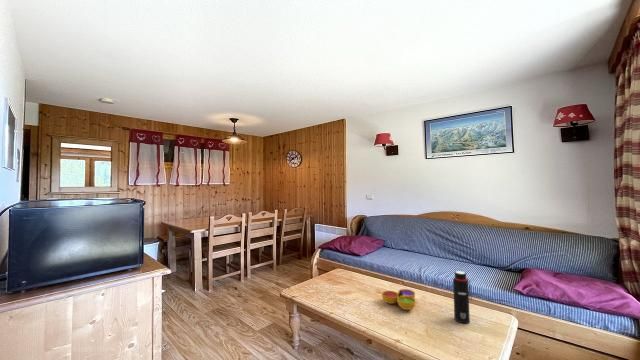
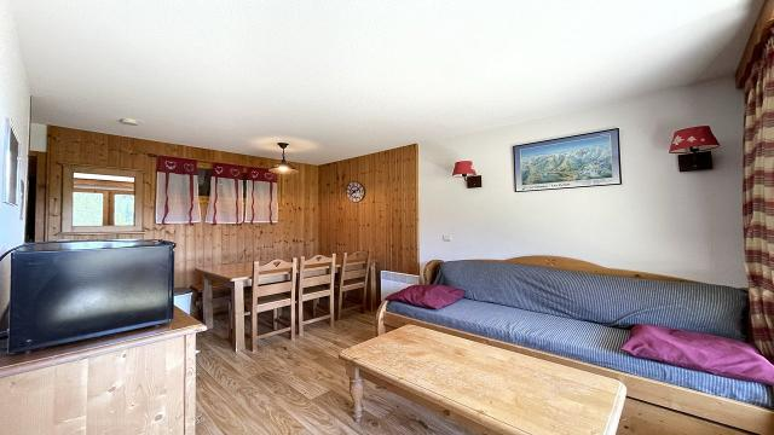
- water bottle (462, 296)
- decorative bowl (398, 296)
